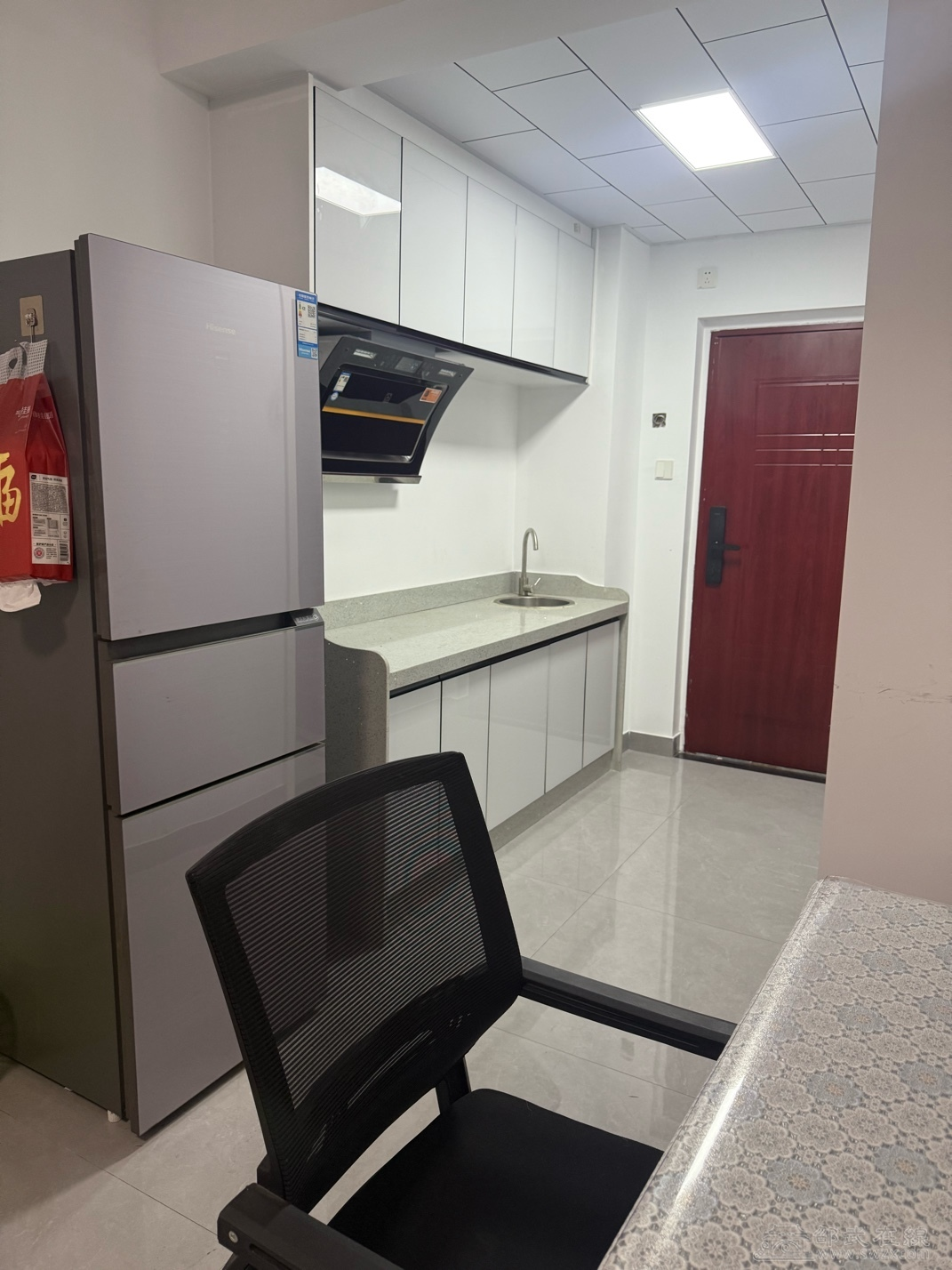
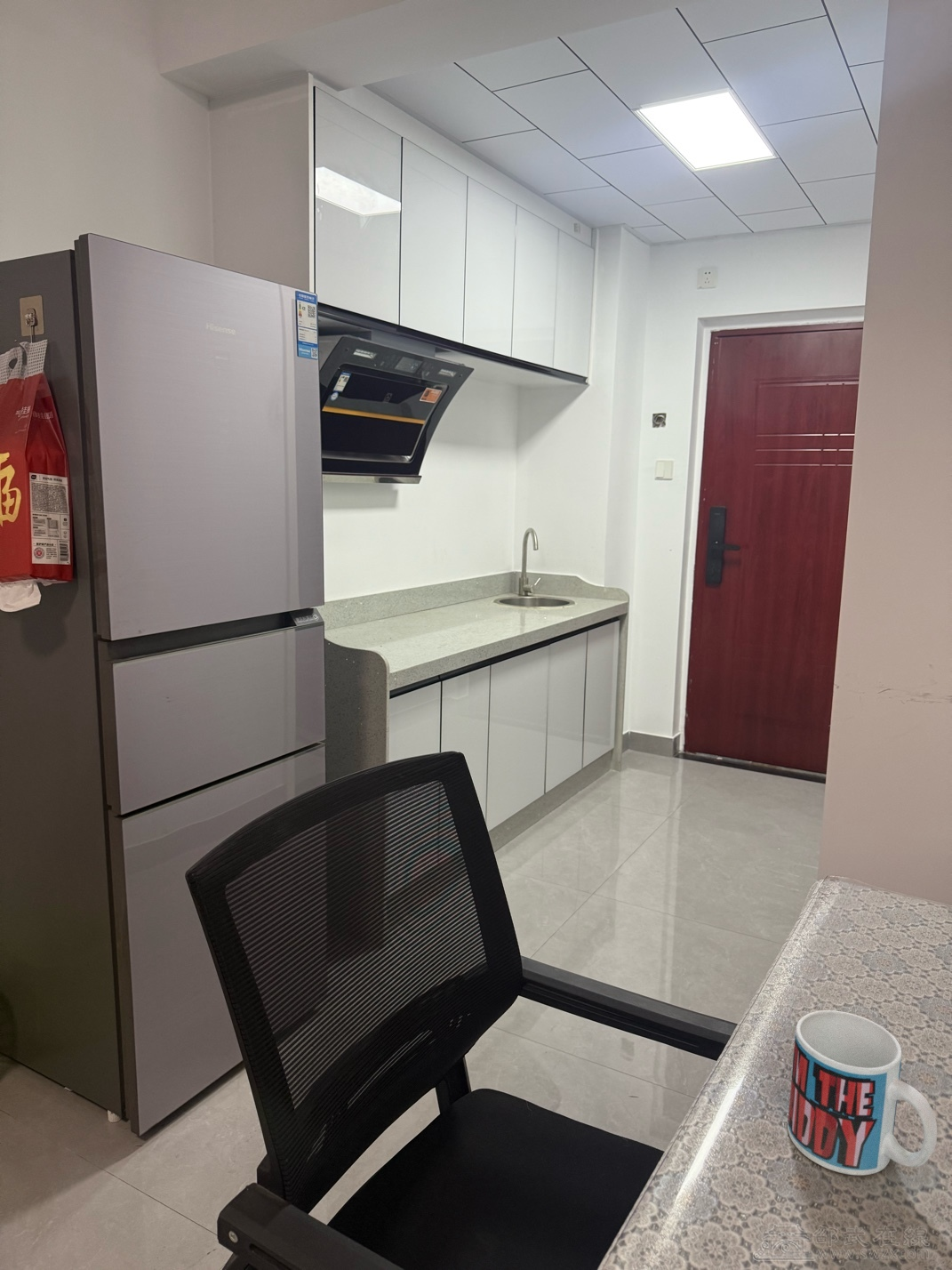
+ mug (862, 1096)
